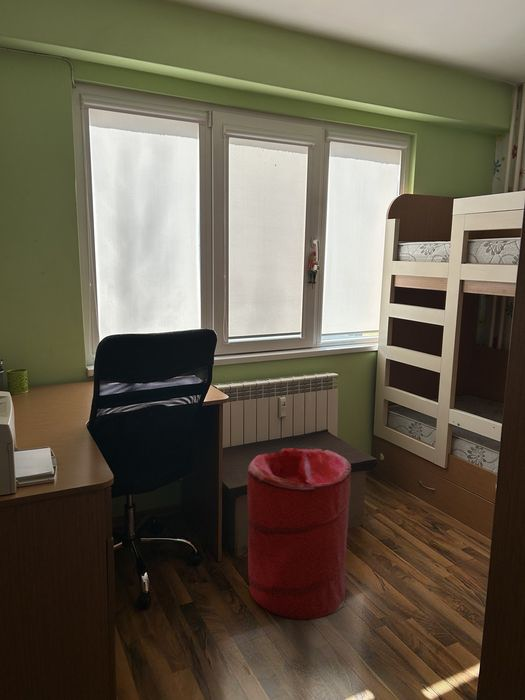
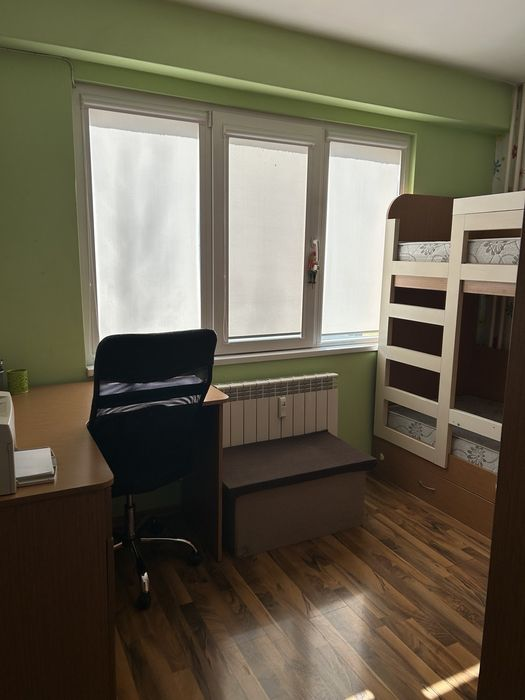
- laundry hamper (297, 523)
